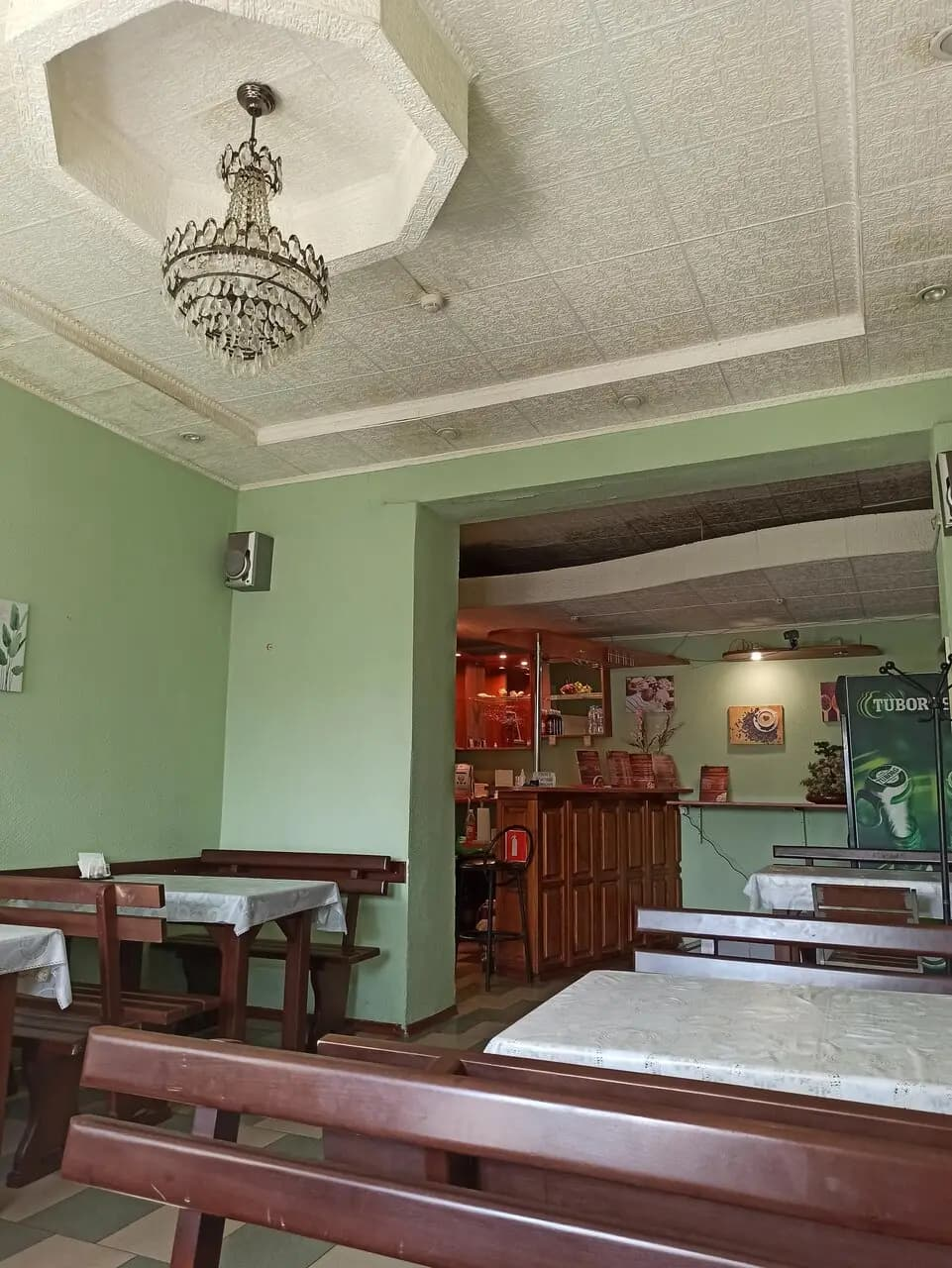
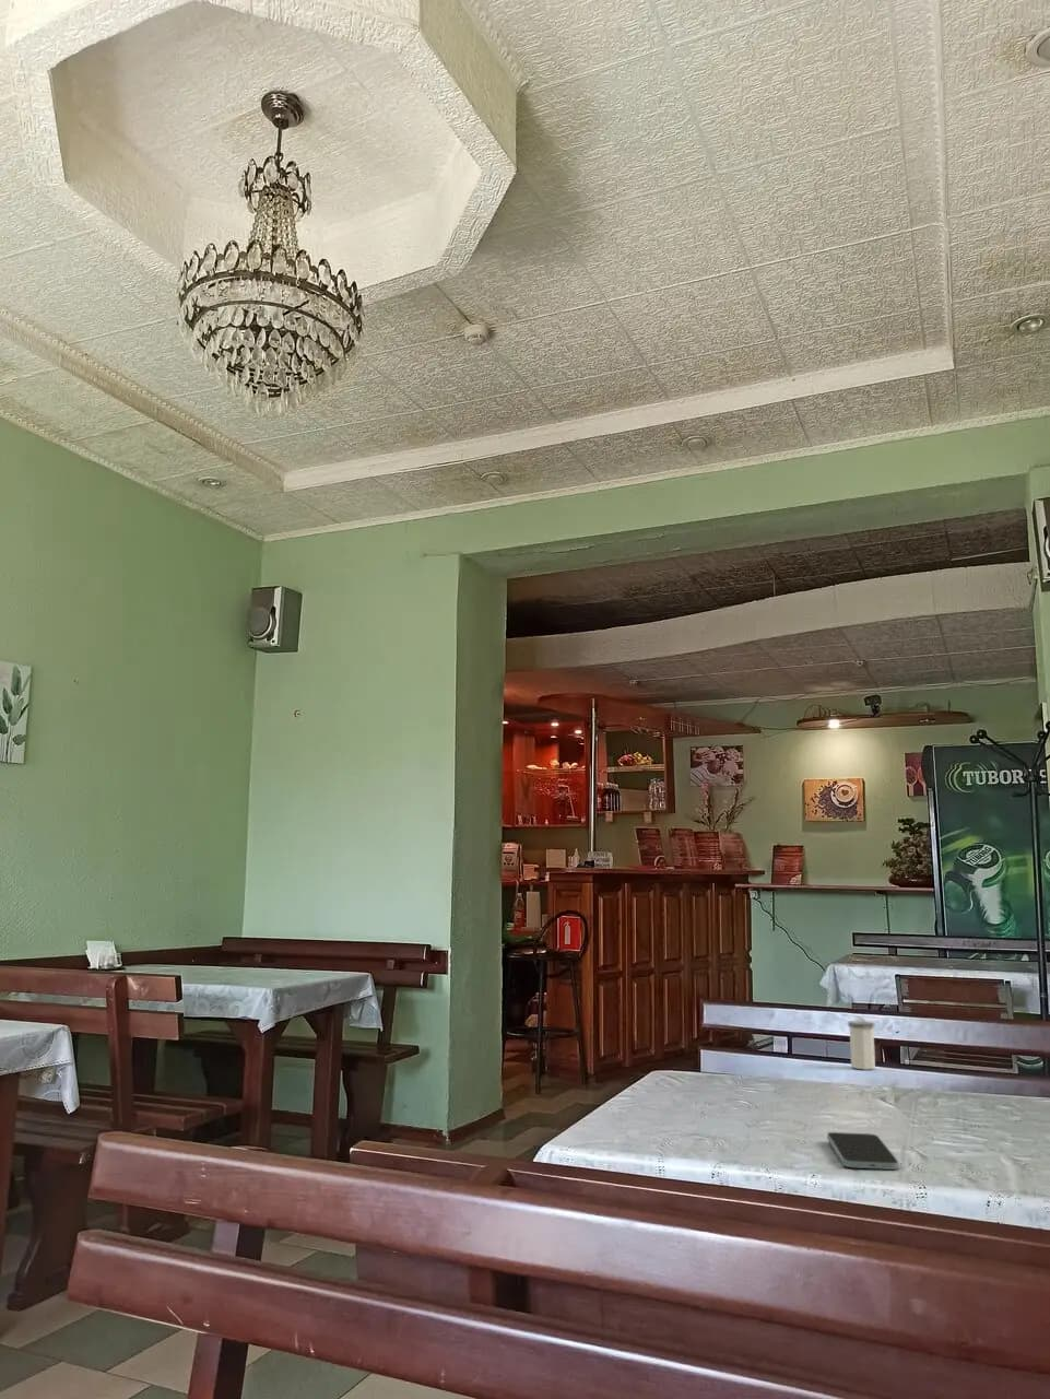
+ salt shaker (863, 1044)
+ smartphone (861, 1150)
